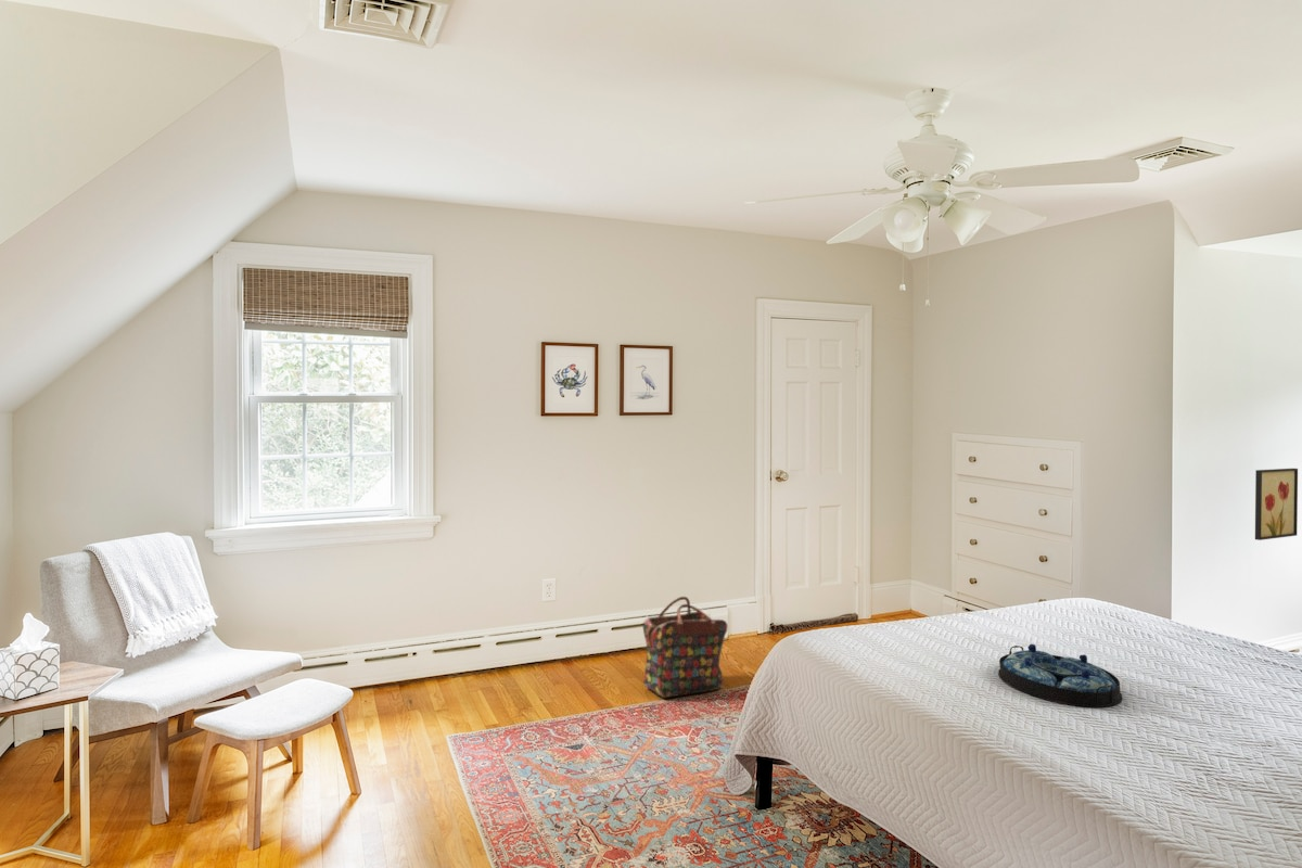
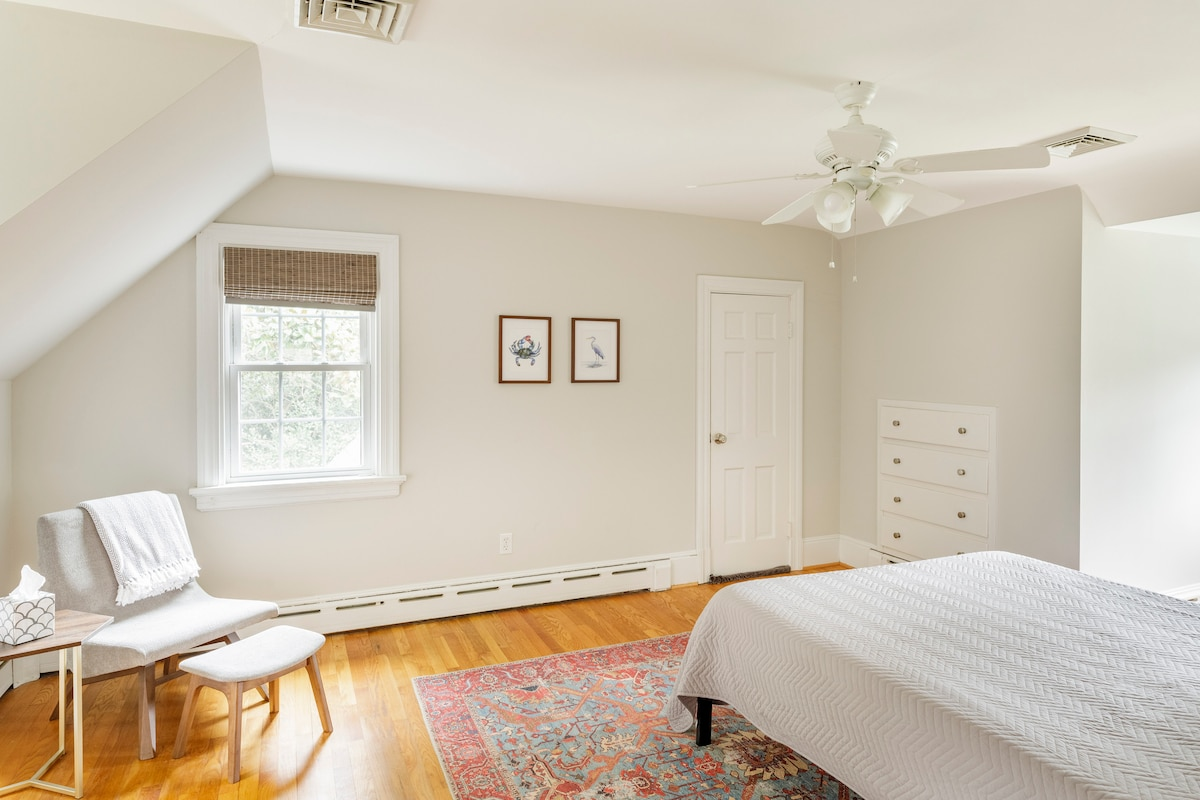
- serving tray (1057, 669)
- backpack (685, 642)
- wall art (1275, 502)
